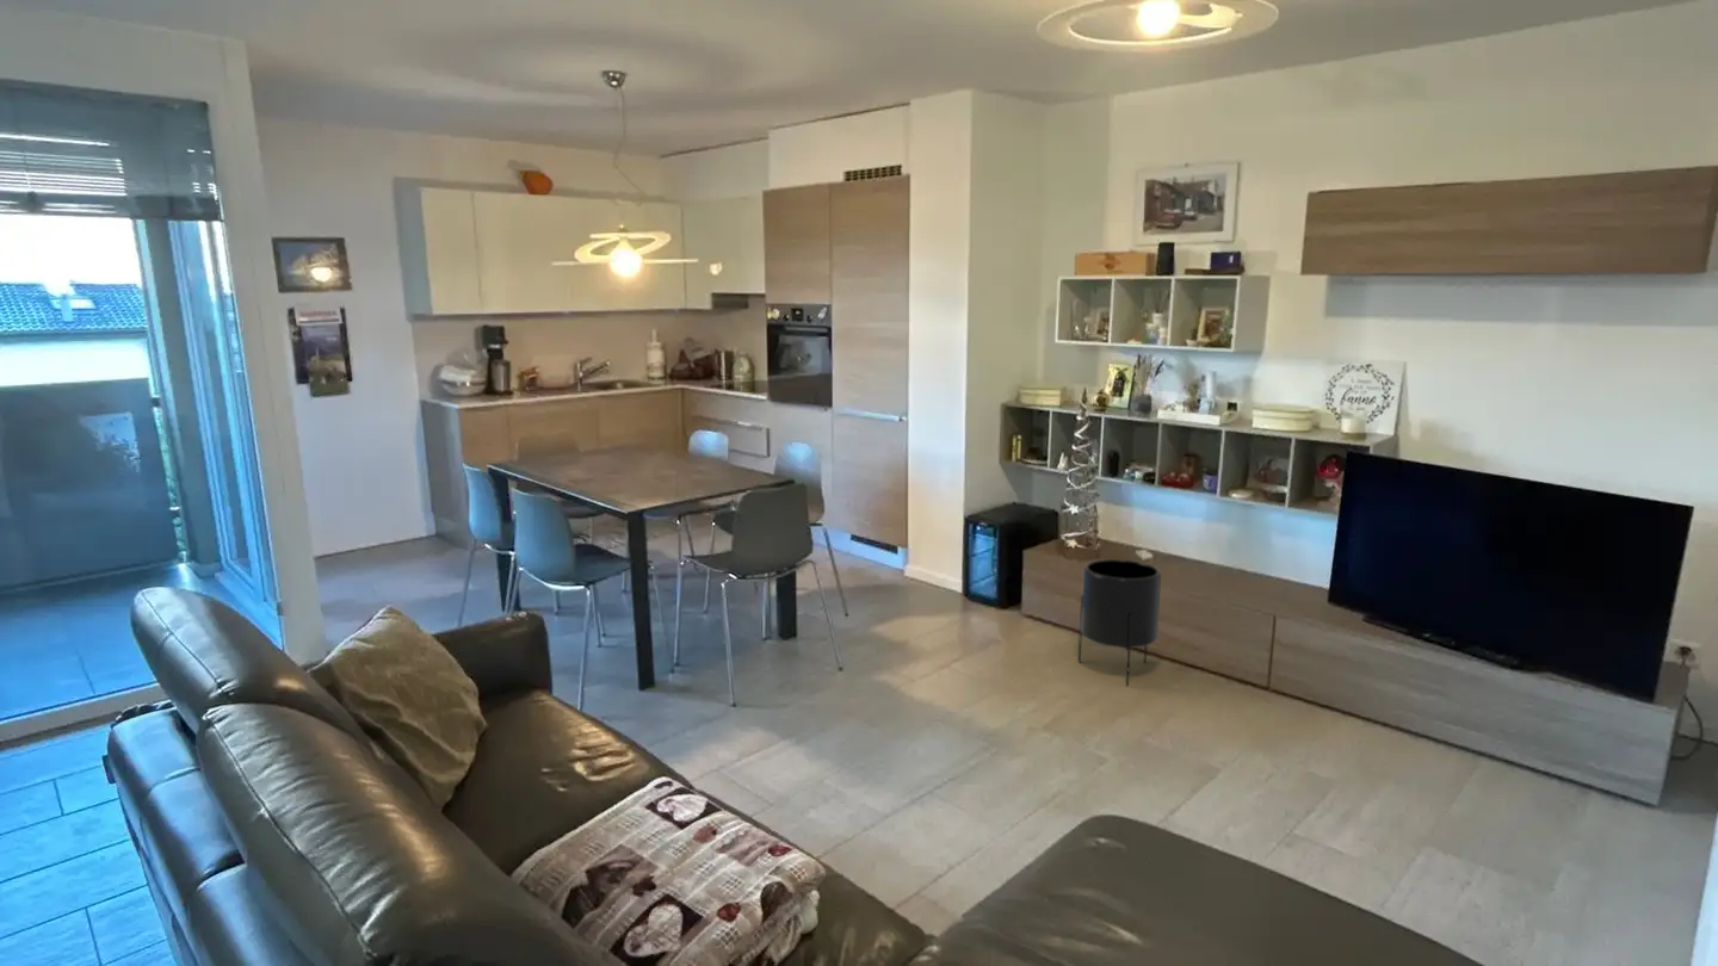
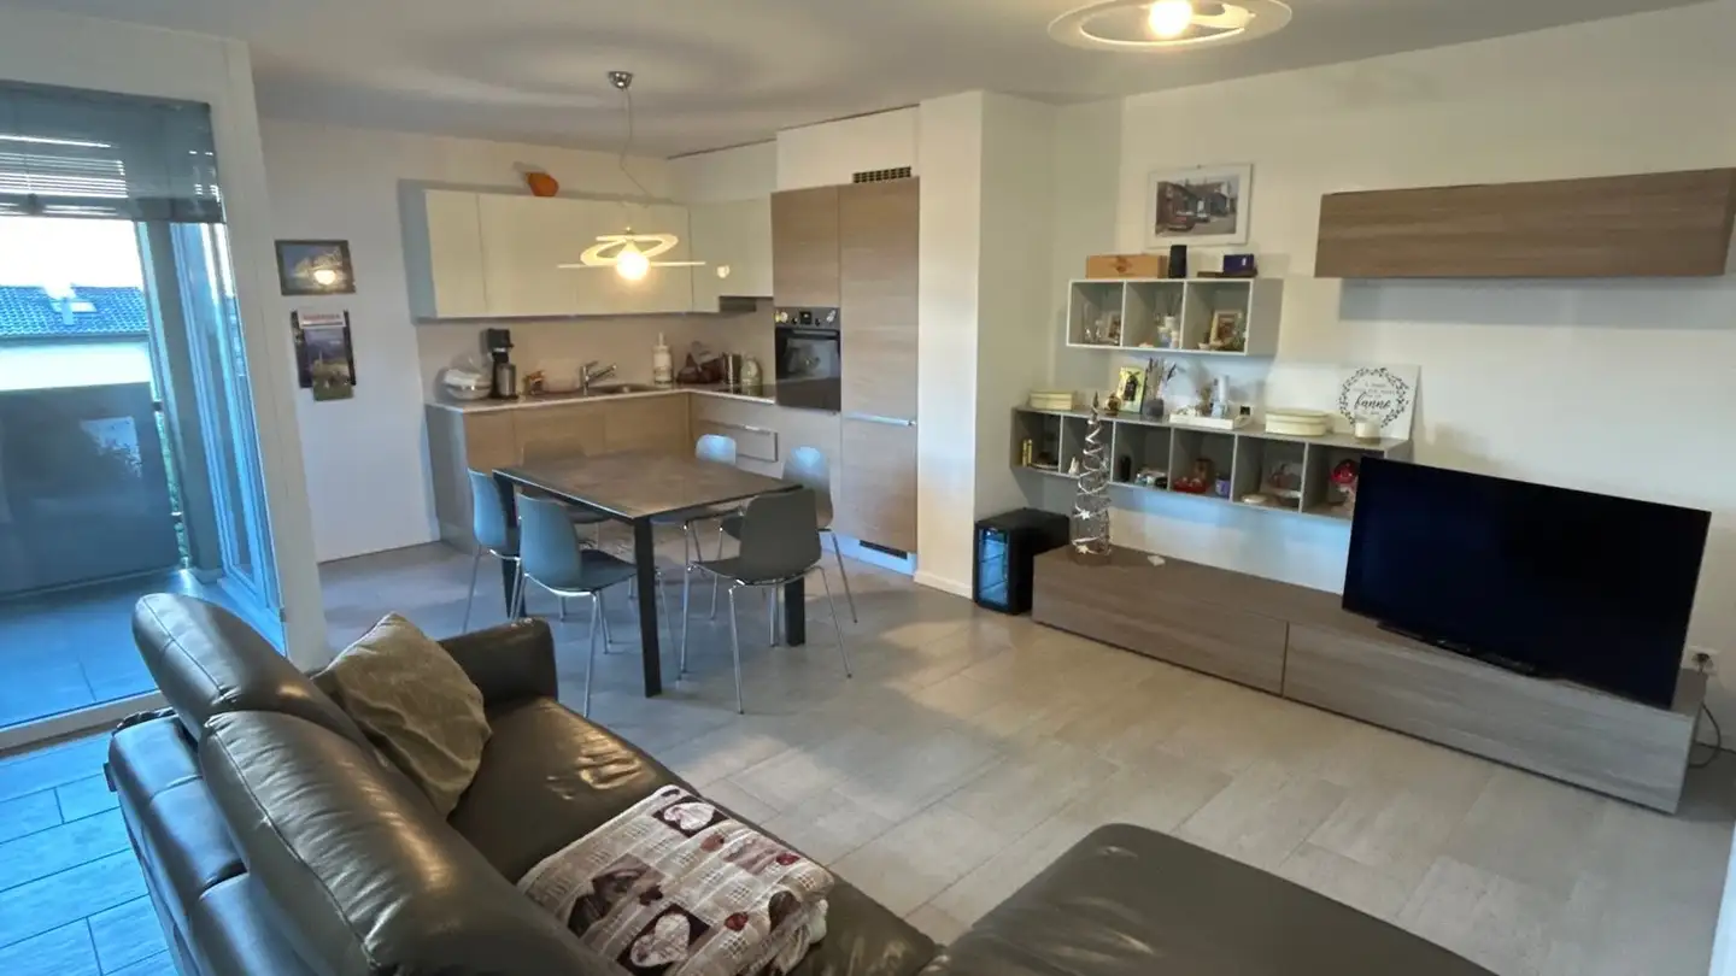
- planter (1119, 619)
